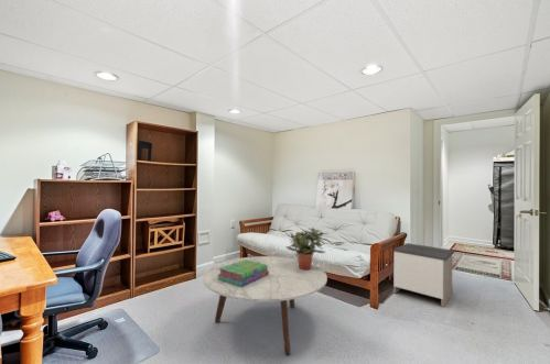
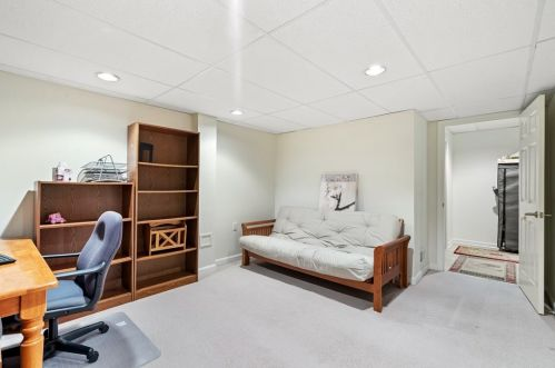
- nightstand (423, 271)
- potted plant (304, 247)
- coffee table (265, 299)
- stack of books (244, 272)
